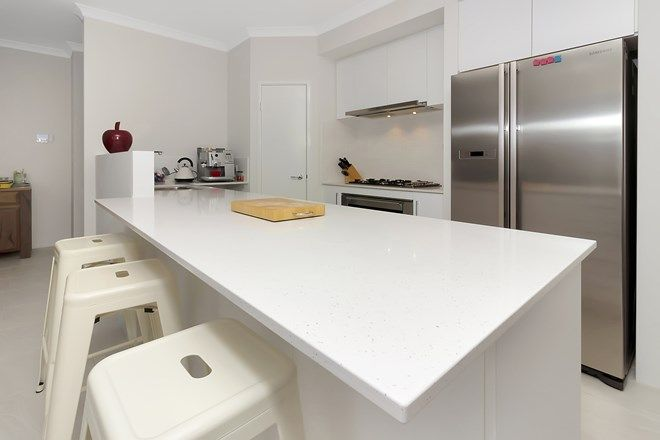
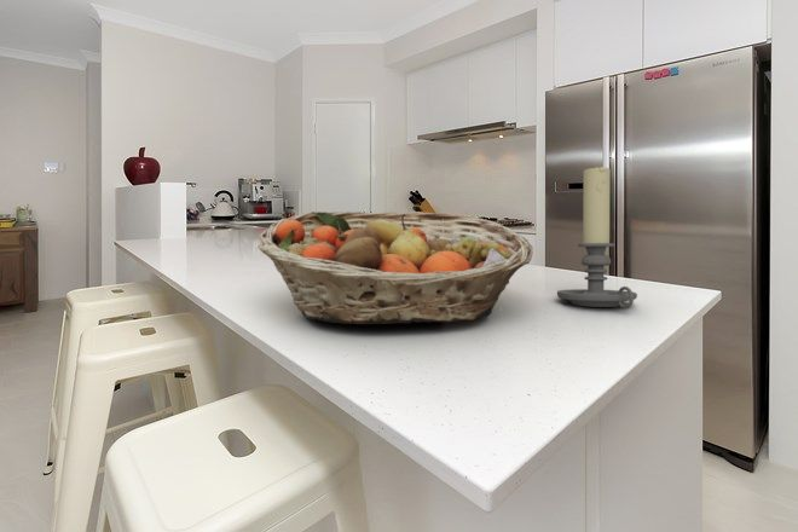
+ fruit basket (395, 258)
+ candle holder (600, 235)
